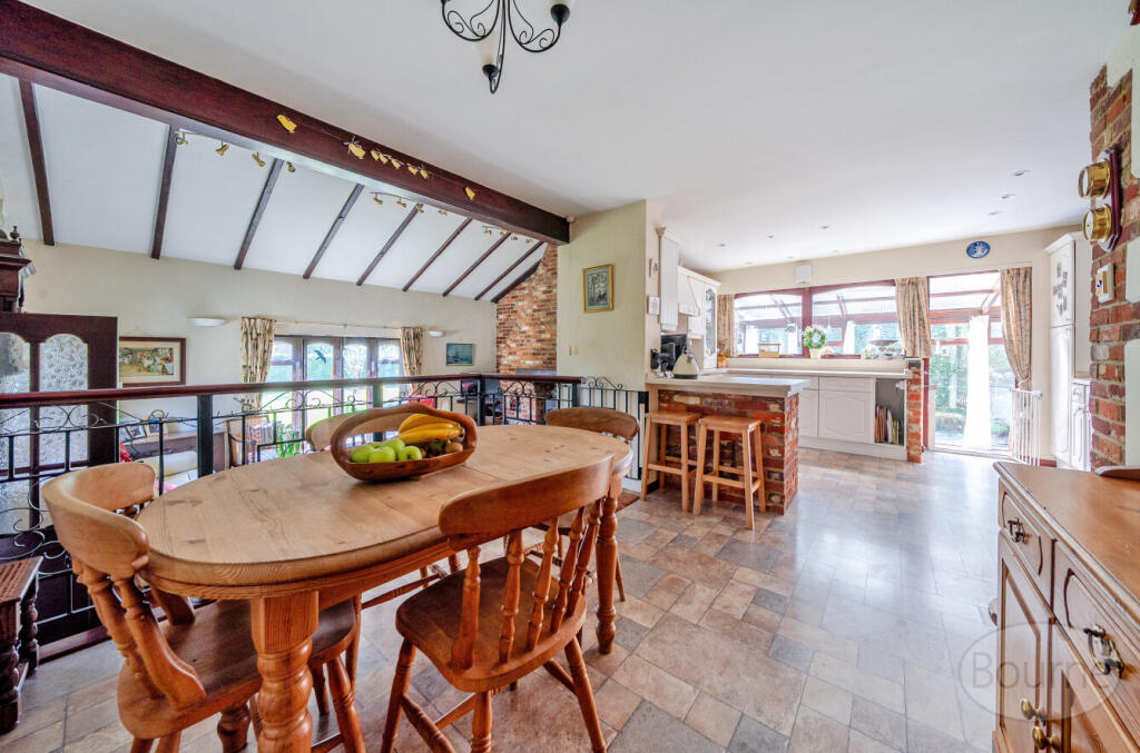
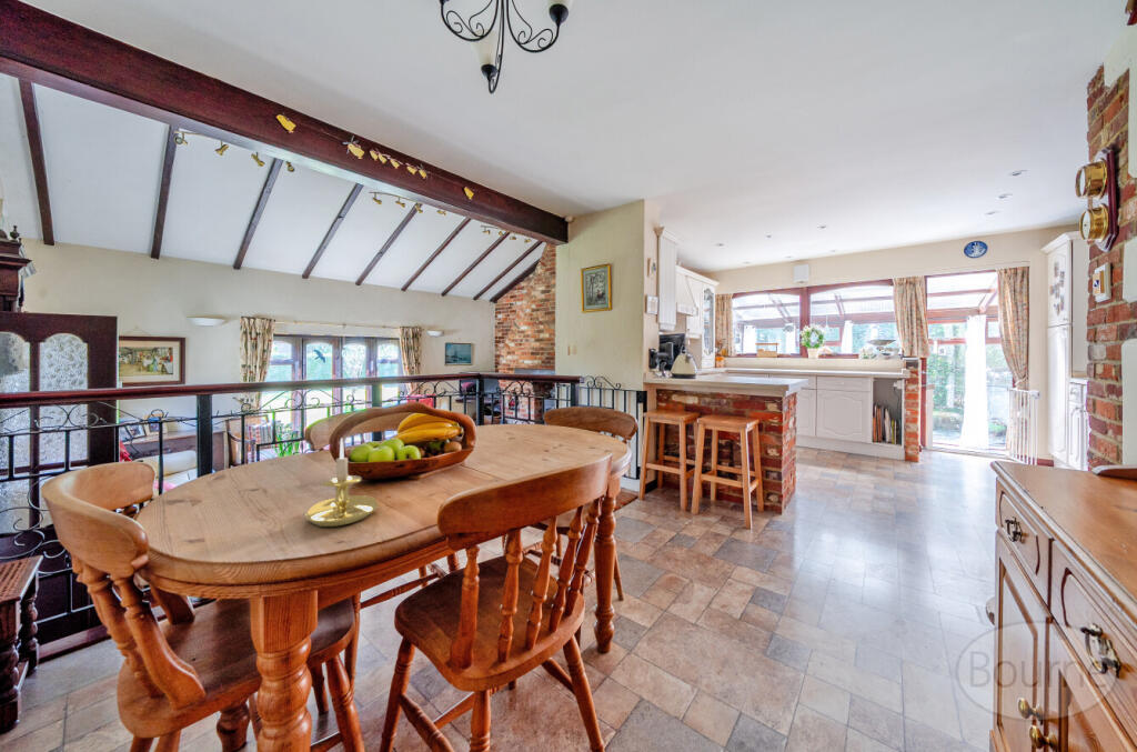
+ candle holder (341, 478)
